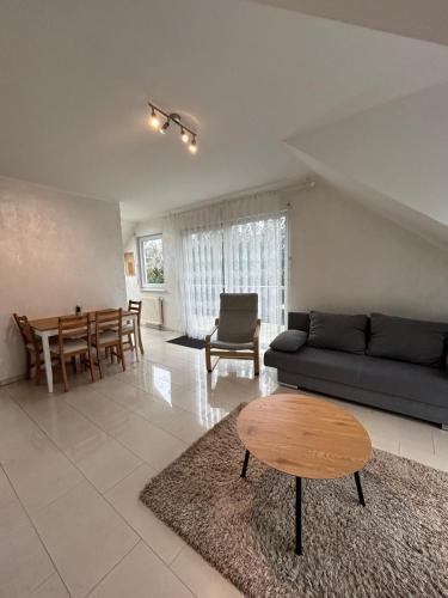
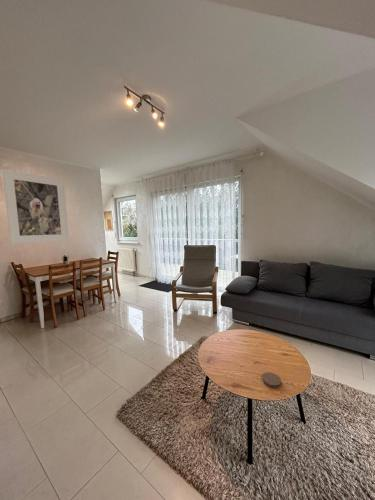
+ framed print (39, 209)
+ coaster (271, 379)
